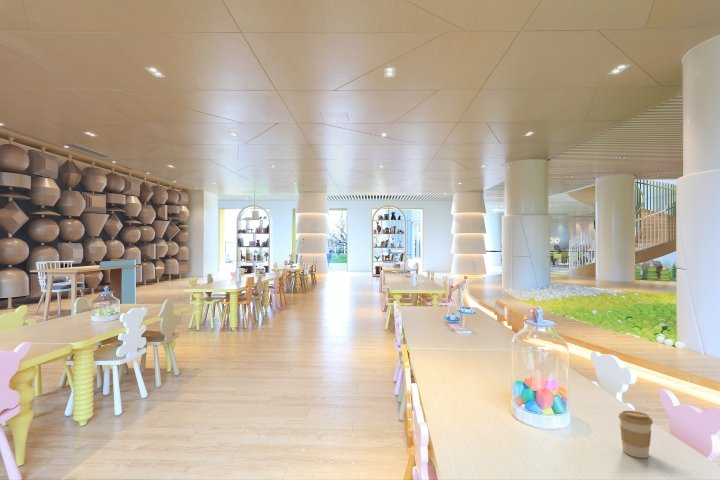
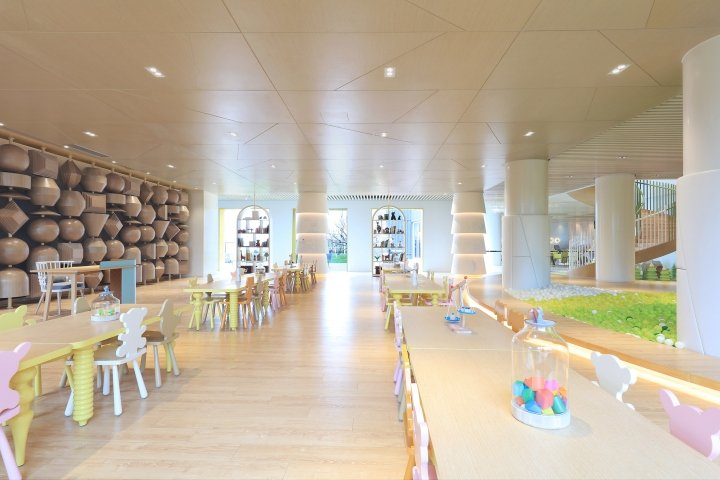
- coffee cup (635, 432)
